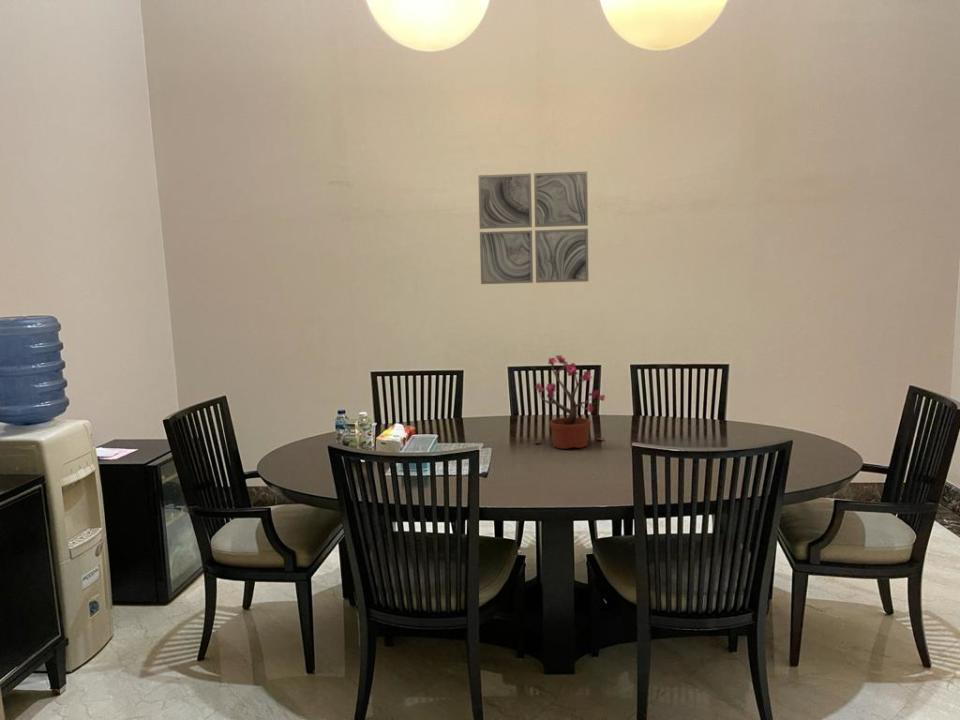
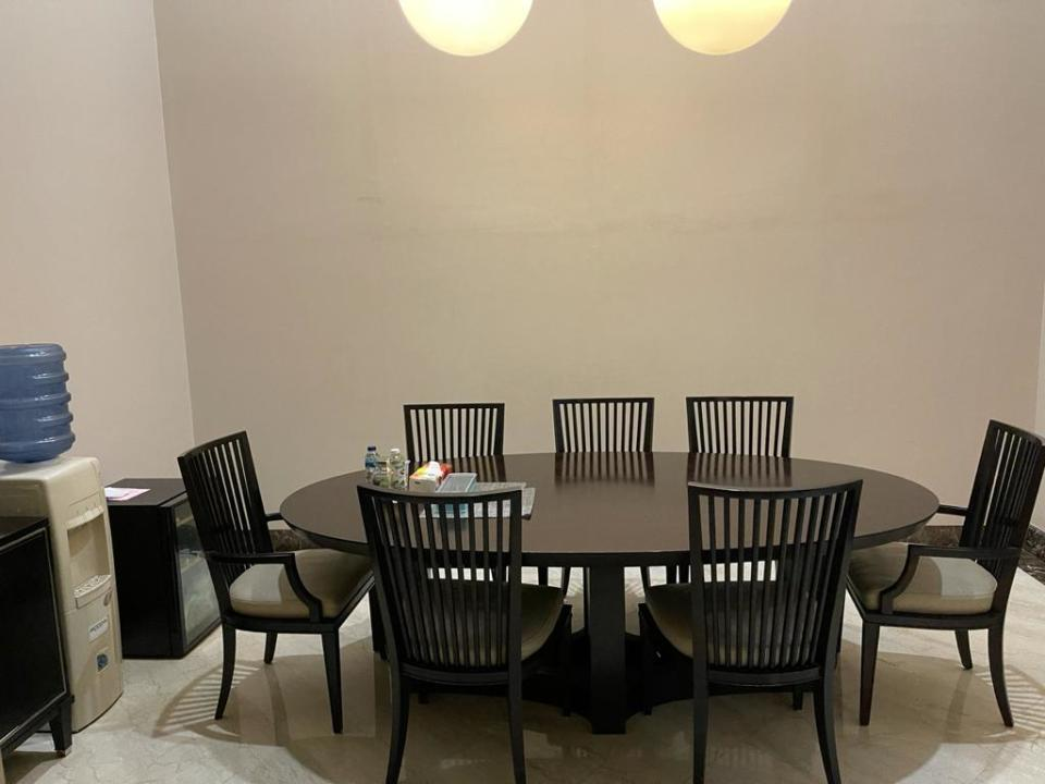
- wall art (535, 230)
- potted plant (572, 399)
